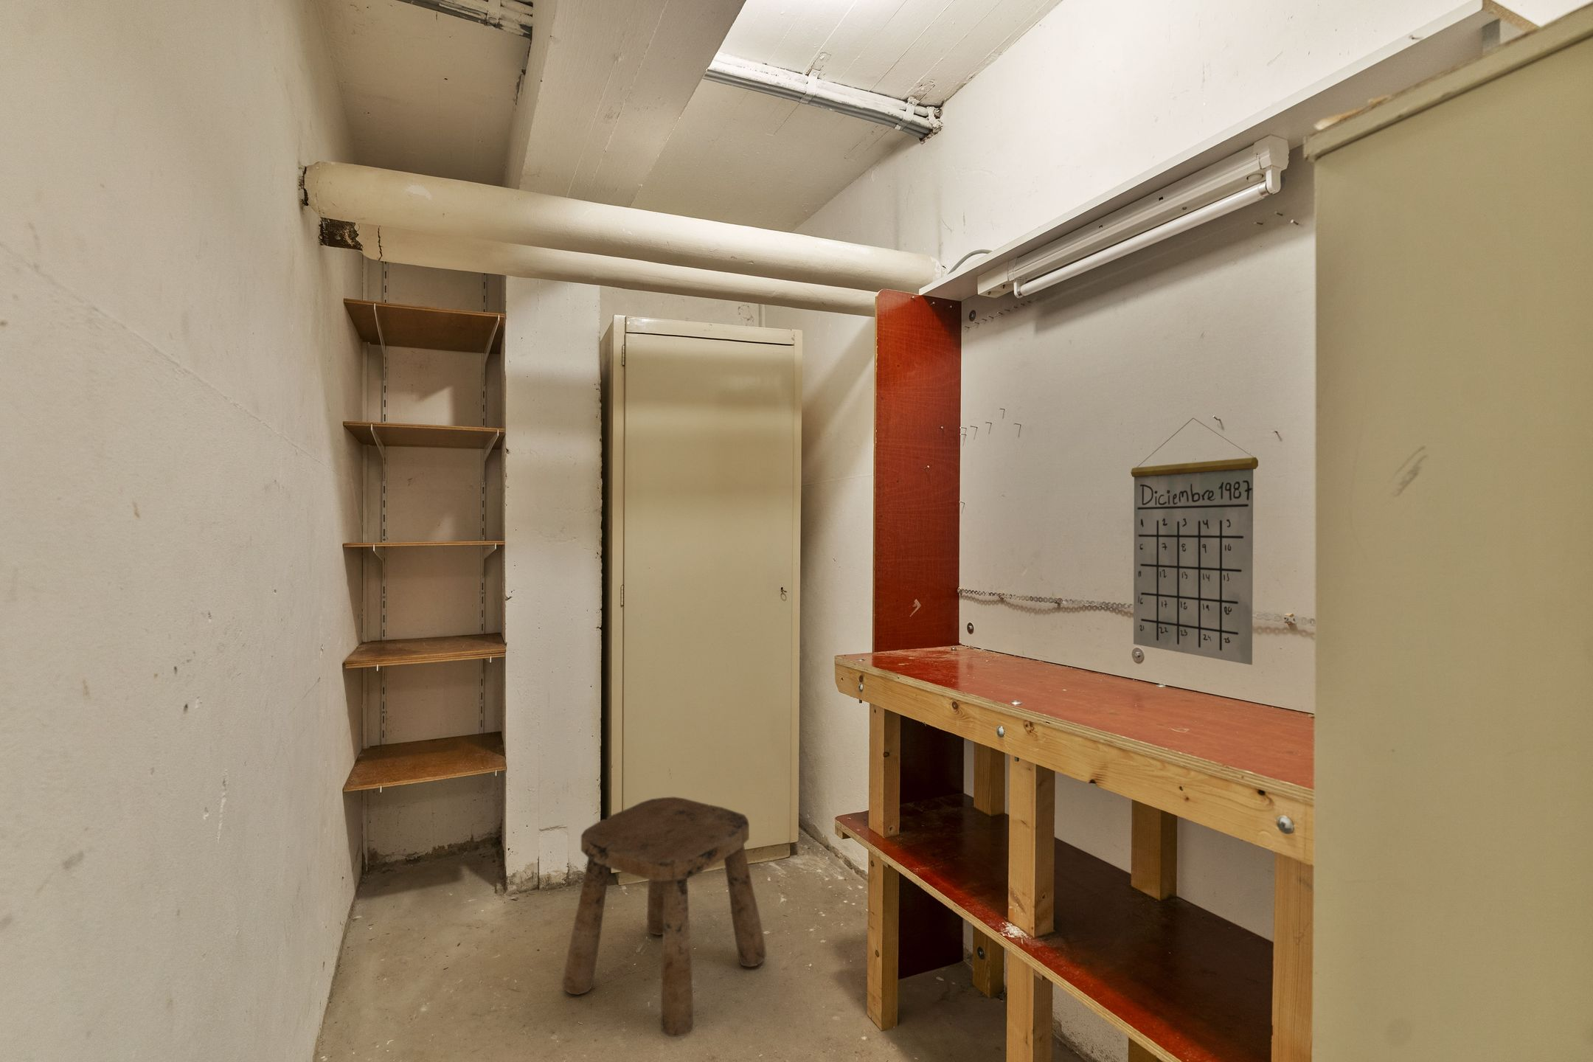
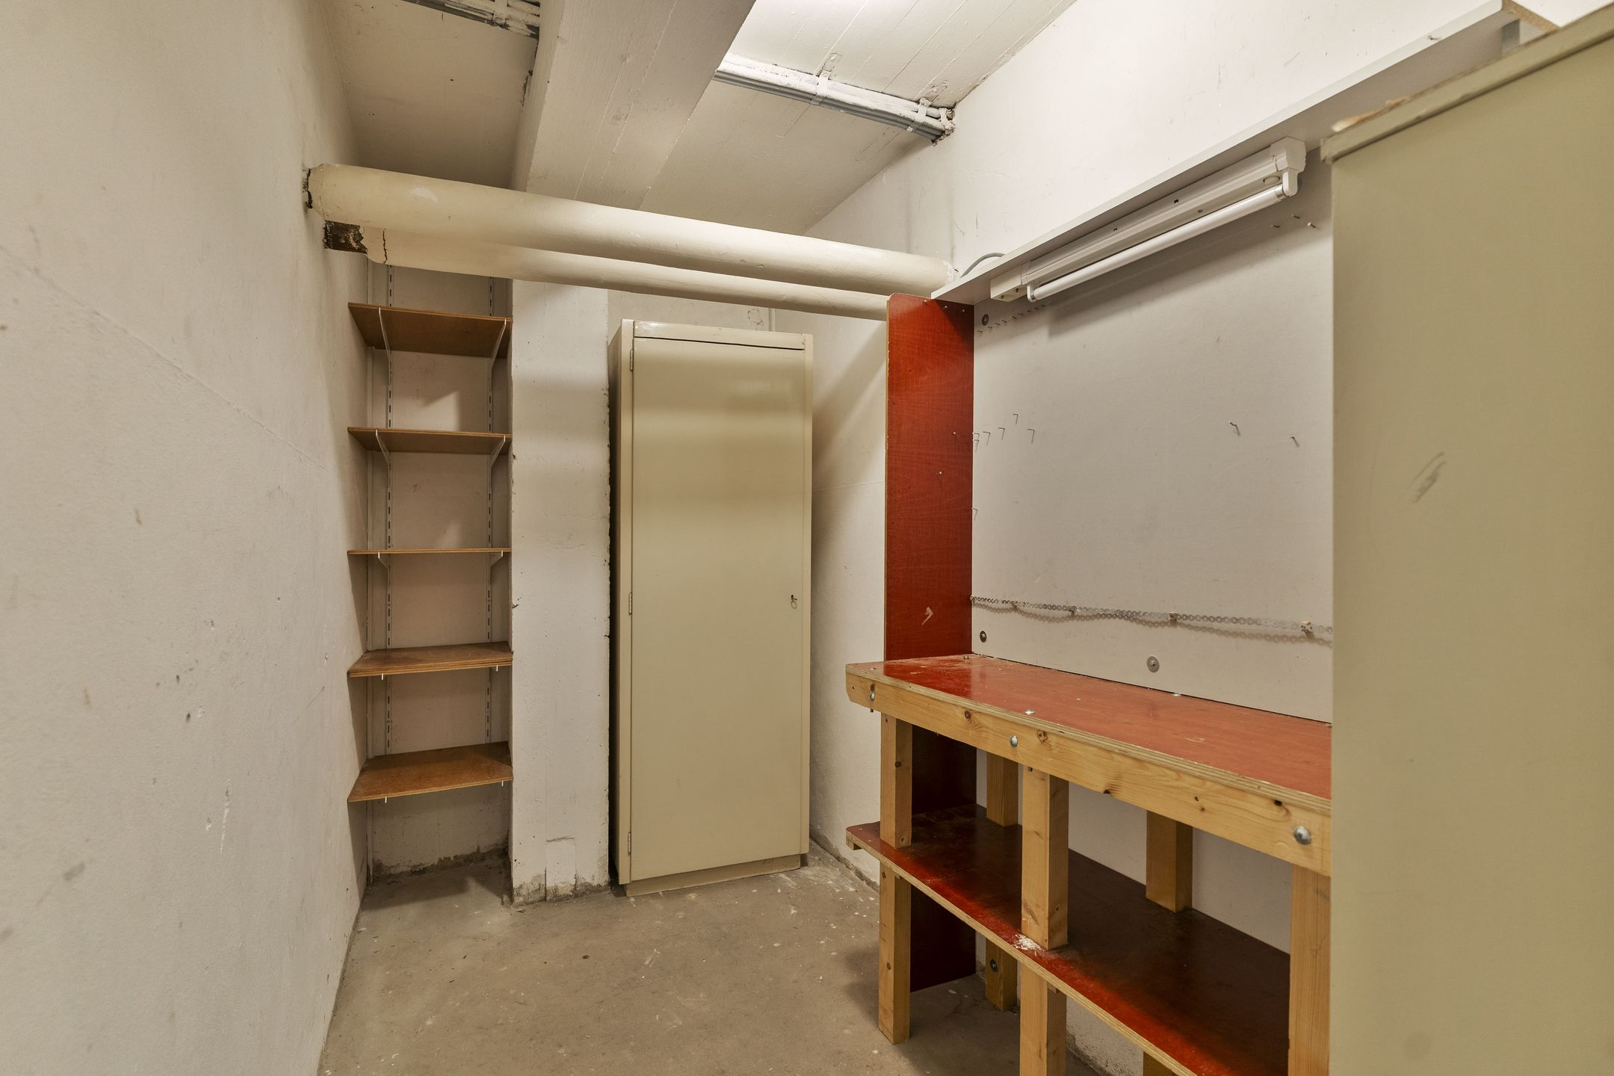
- calendar (1189, 536)
- stool (667, 900)
